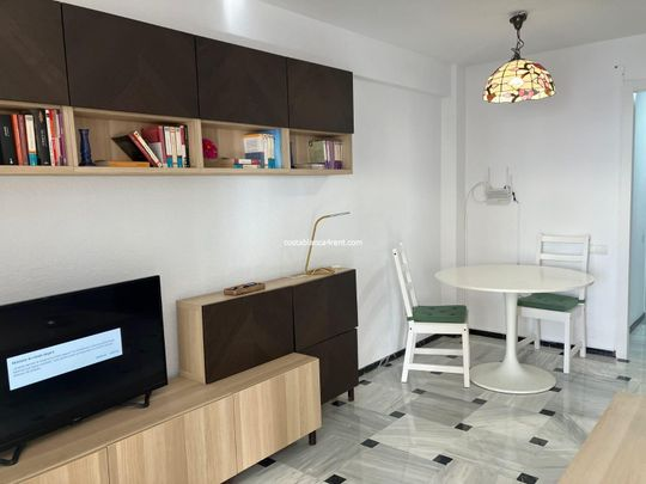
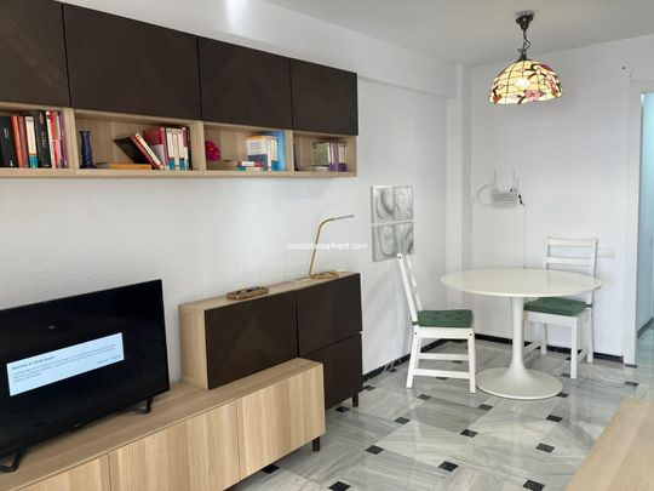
+ wall art (392, 221)
